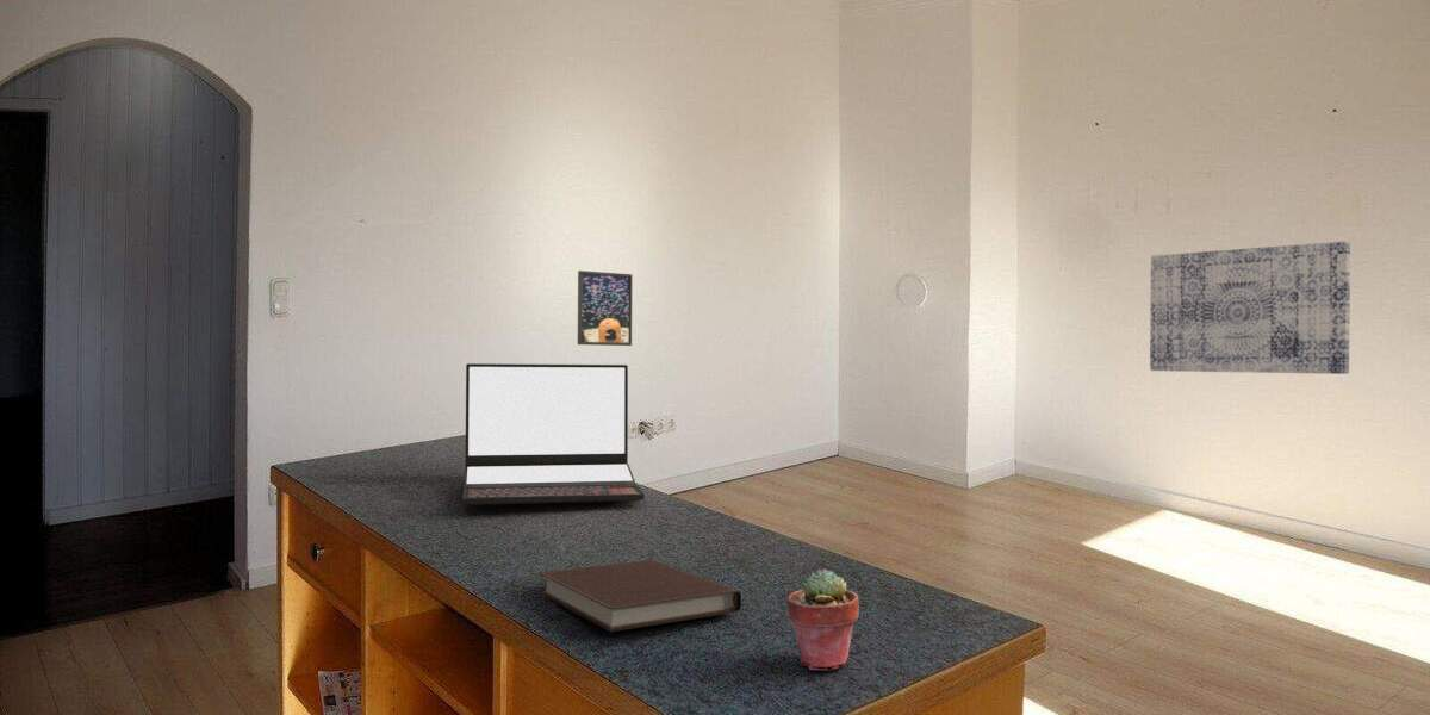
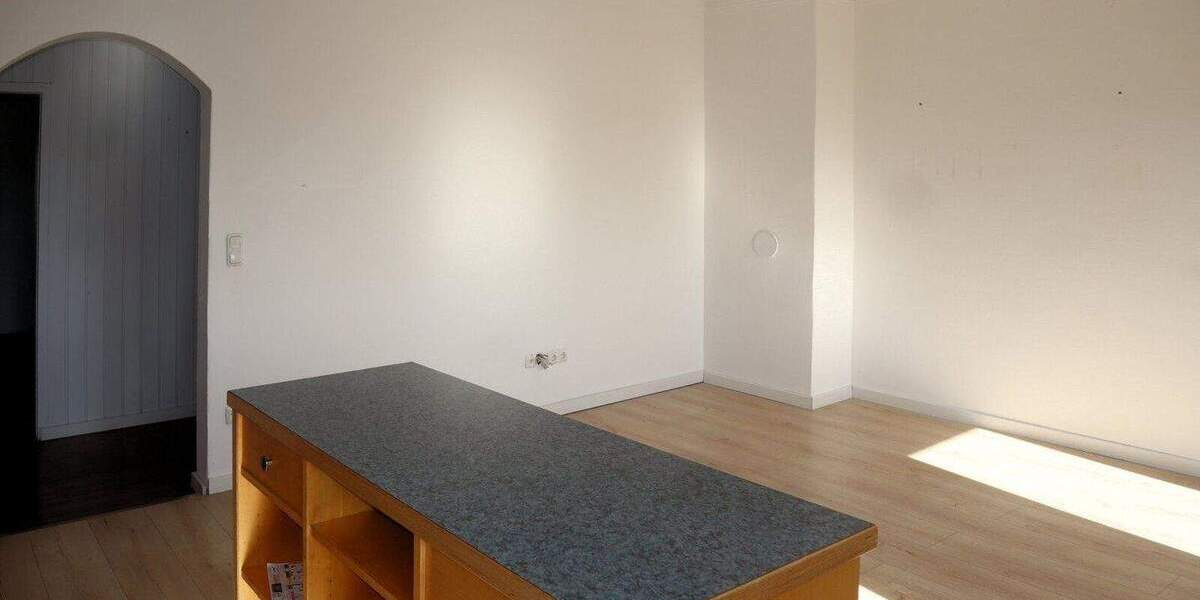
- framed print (604, 309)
- wall art (1243, 310)
- notebook (635, 591)
- laptop (551, 429)
- potted succulent (822, 615)
